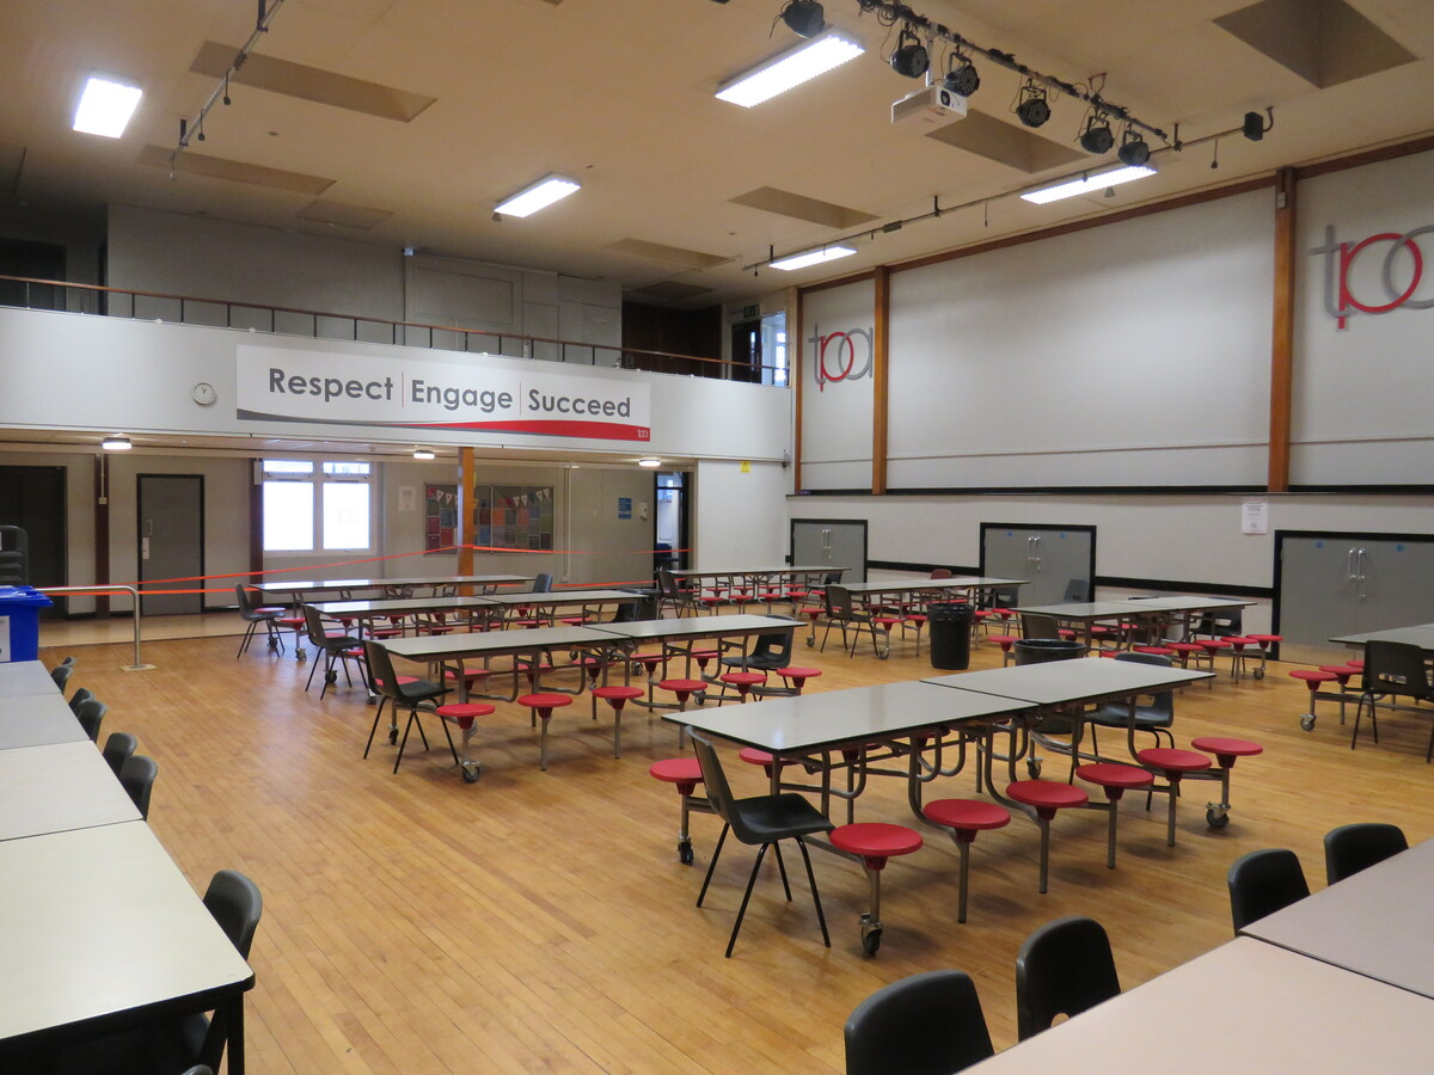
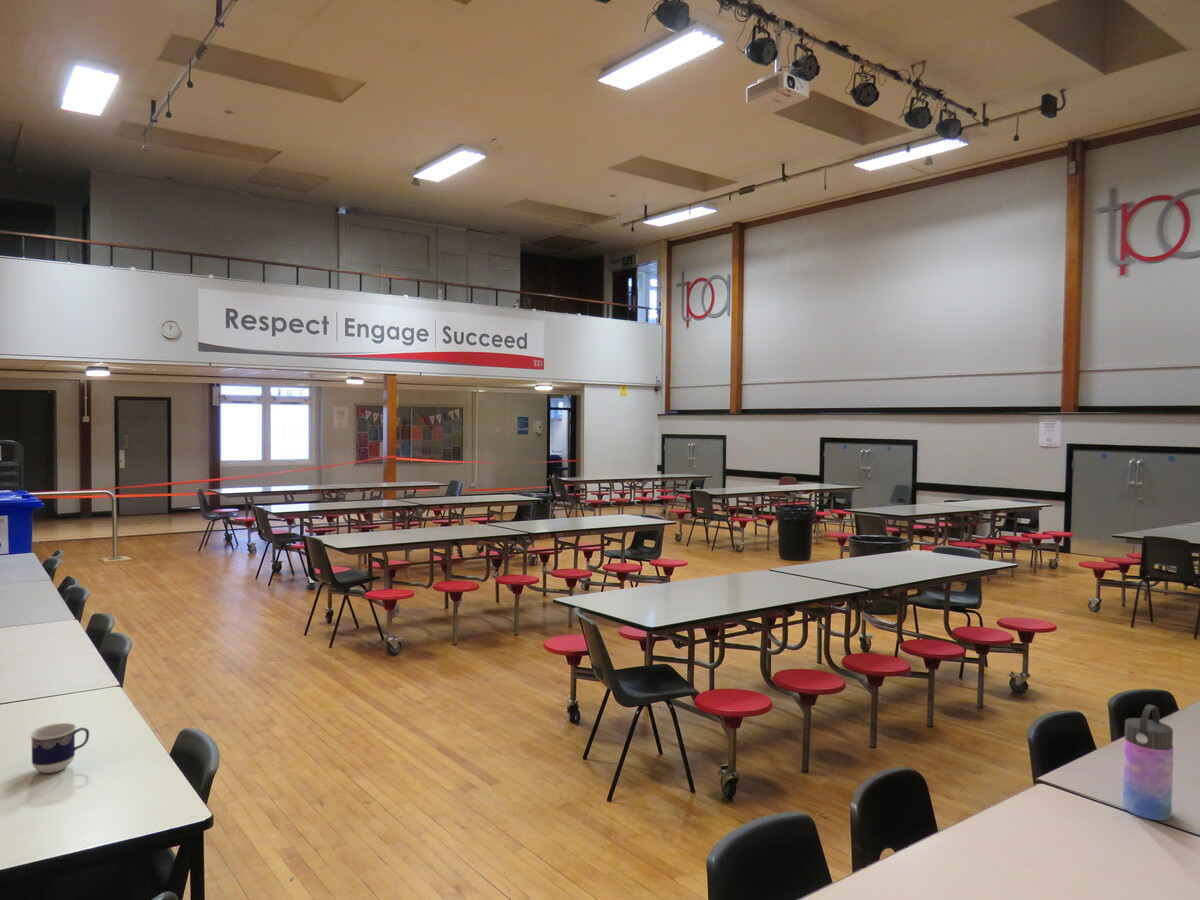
+ water bottle (1148, 758)
+ cup (60, 747)
